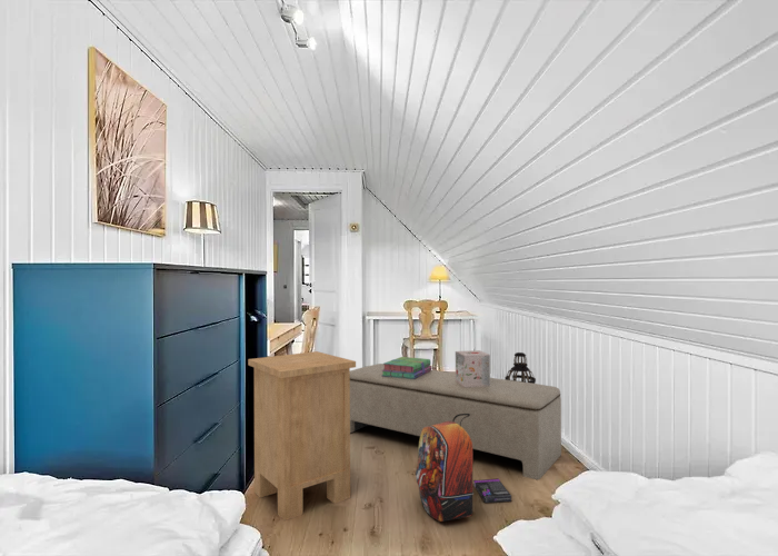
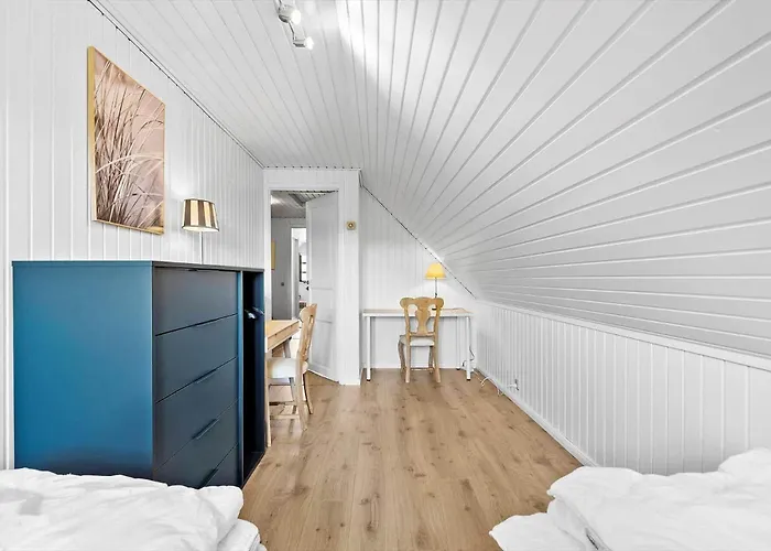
- box (491, 489)
- stack of books (407, 367)
- backpack (446, 463)
- lantern (522, 381)
- nightstand (306, 426)
- decorative box (471, 368)
- bench (442, 409)
